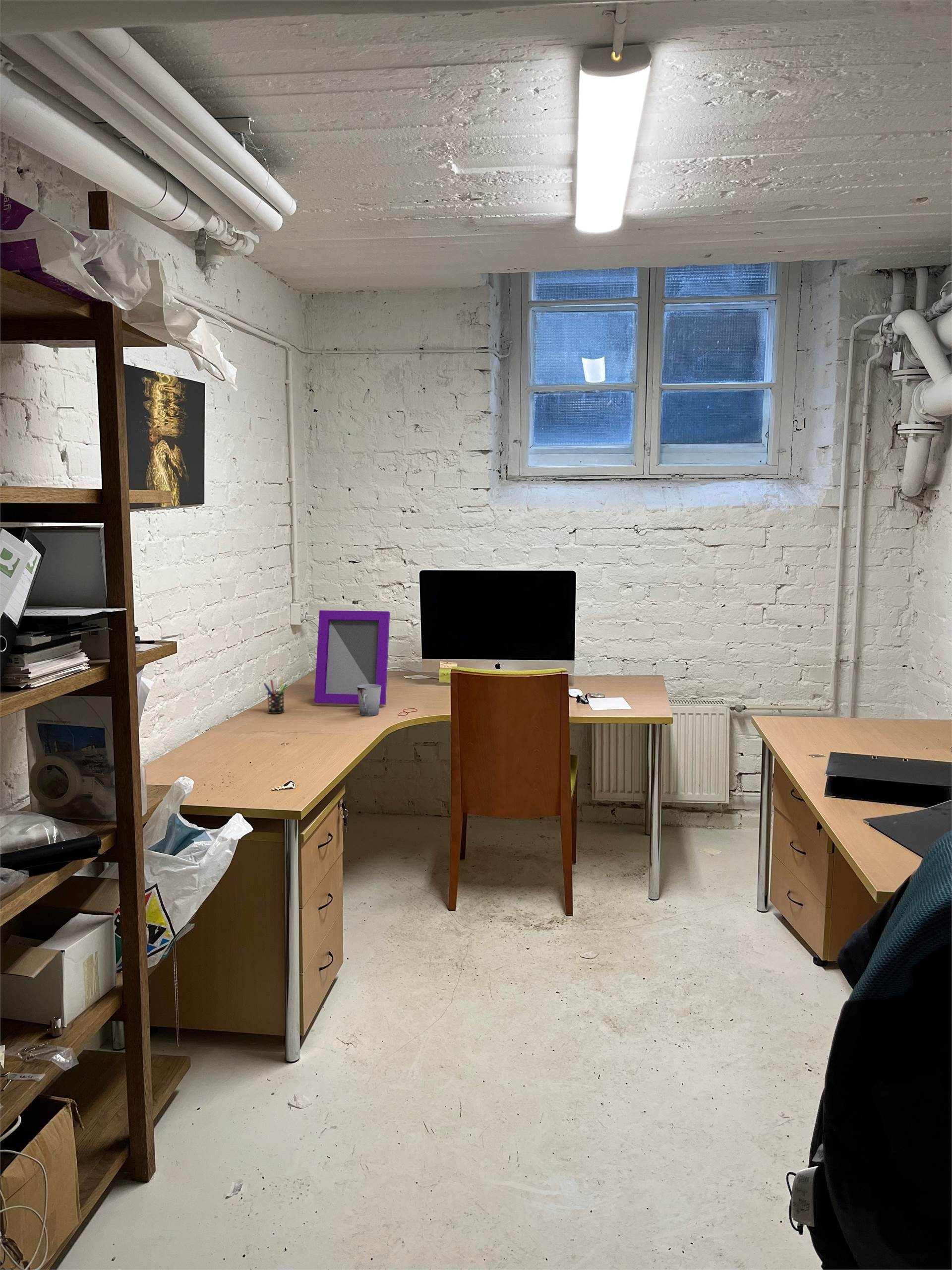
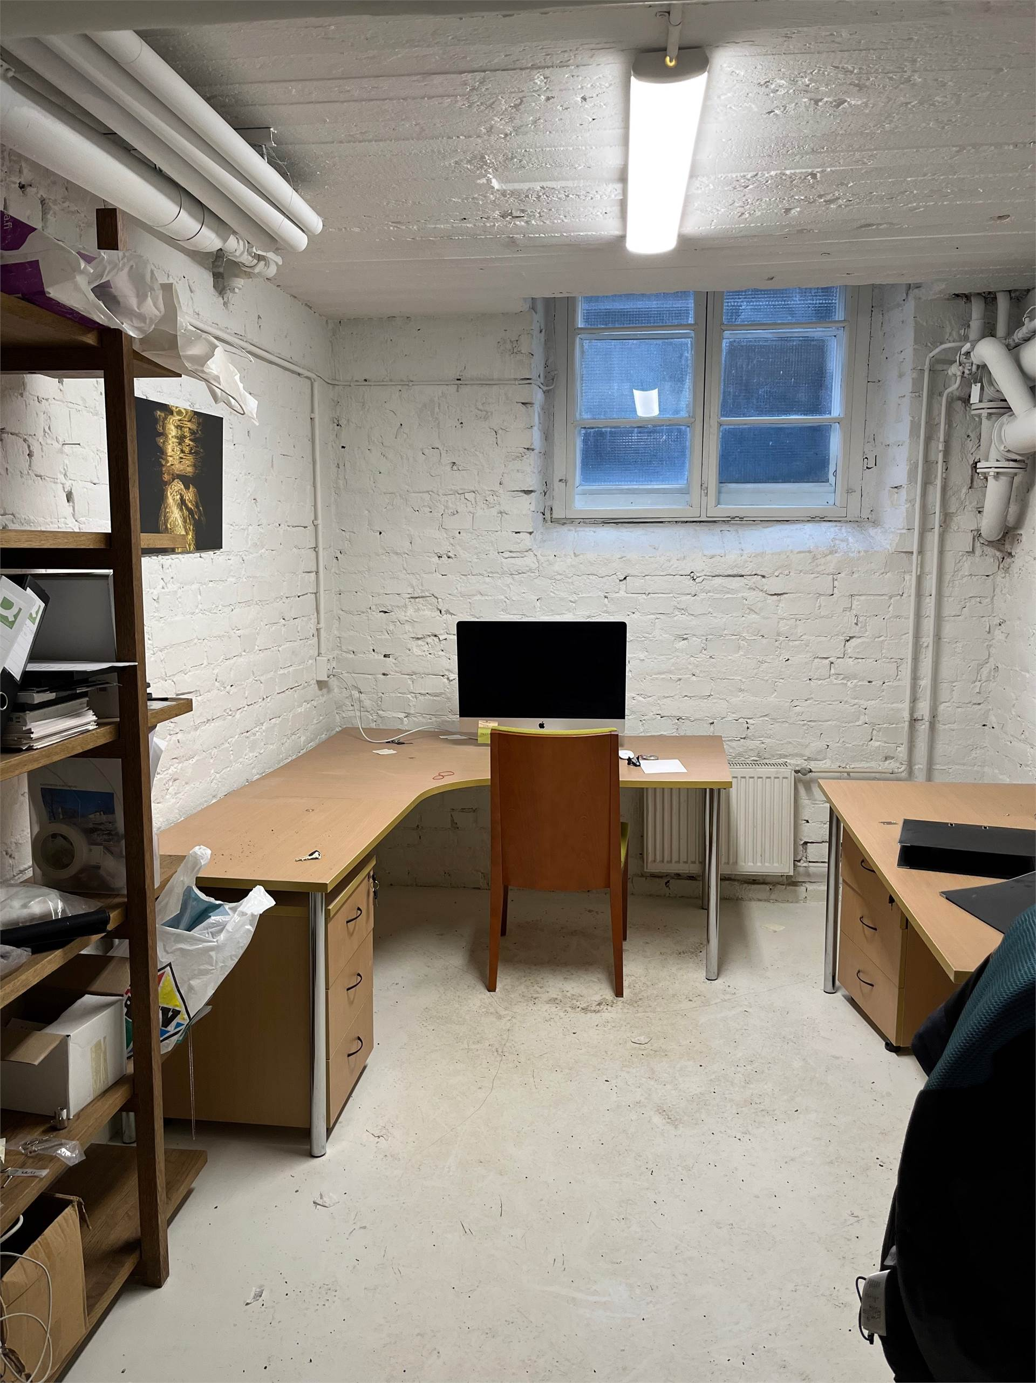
- cup (368, 701)
- picture frame (354, 656)
- pen holder (277, 695)
